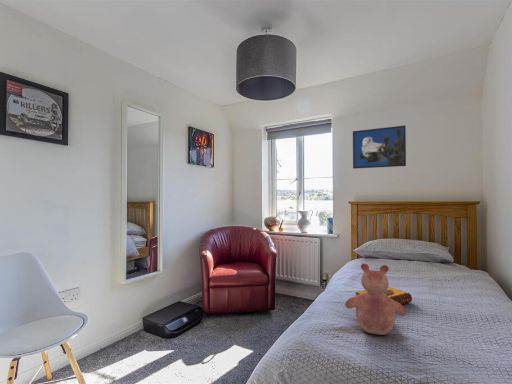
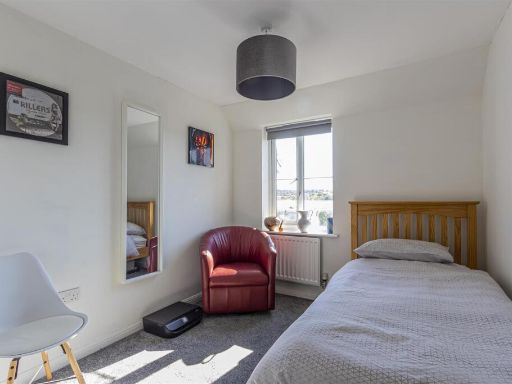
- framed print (378, 147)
- teddy bear (374, 295)
- hardback book (384, 294)
